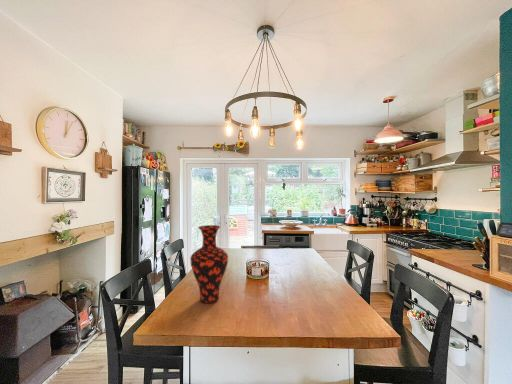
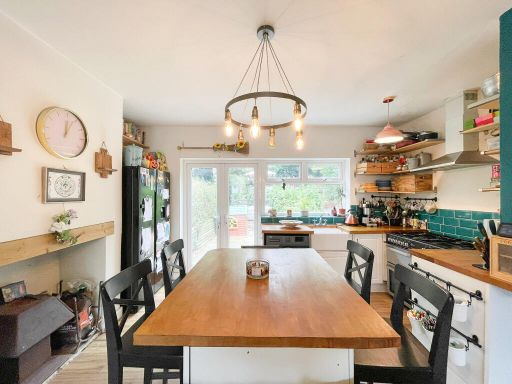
- vase (209, 262)
